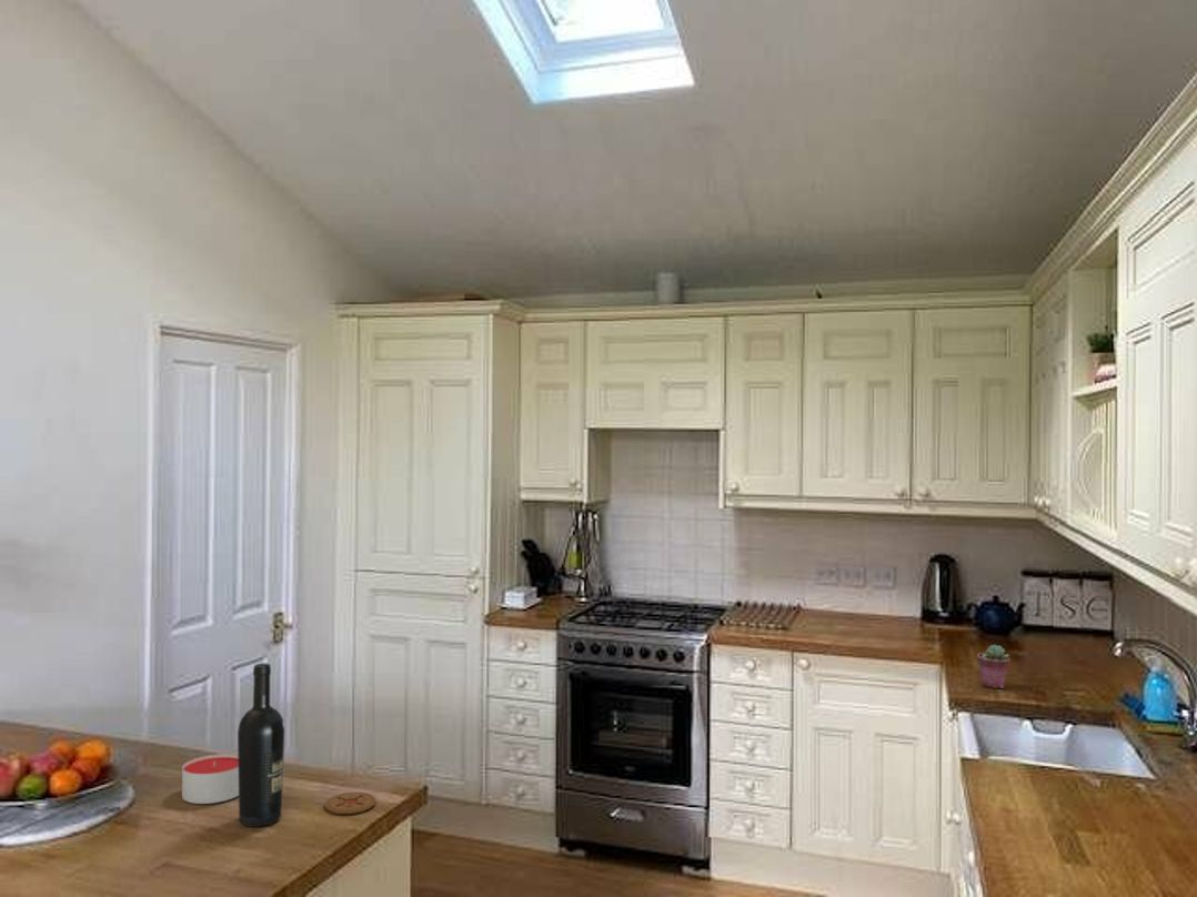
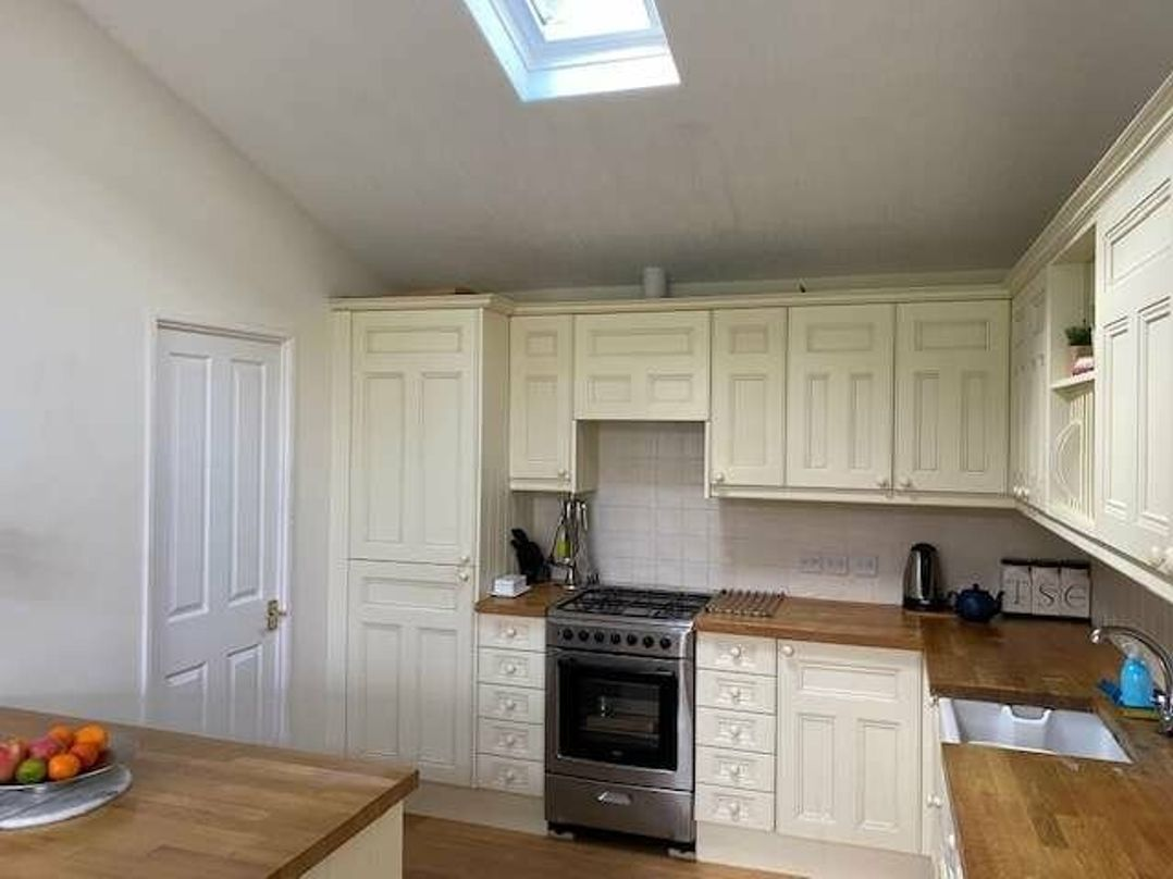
- candle (213, 777)
- wine bottle (261, 742)
- coaster (350, 803)
- potted succulent (993, 665)
